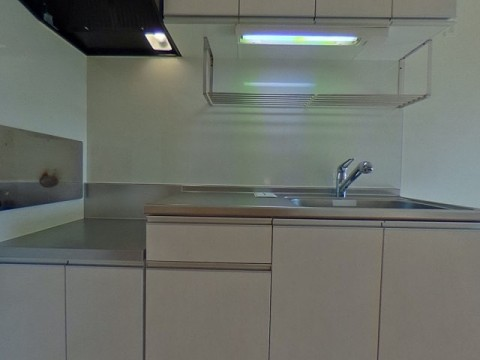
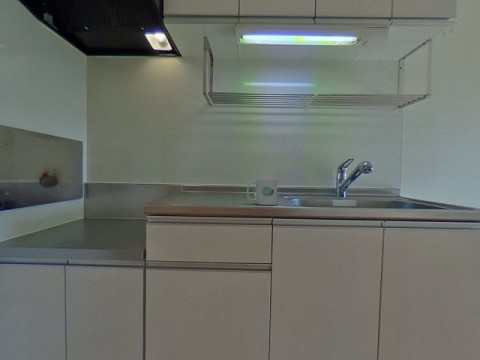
+ mug (261, 191)
